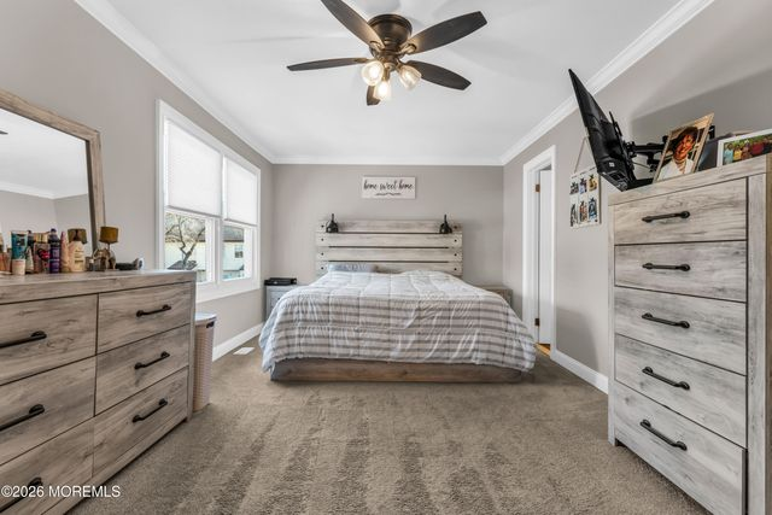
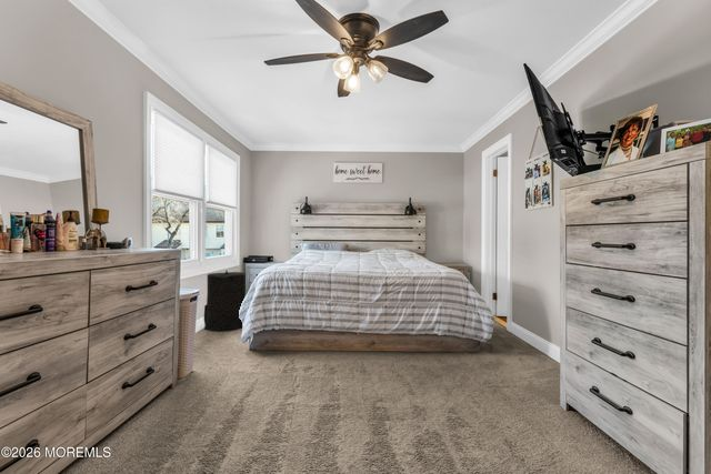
+ trash can (226, 297)
